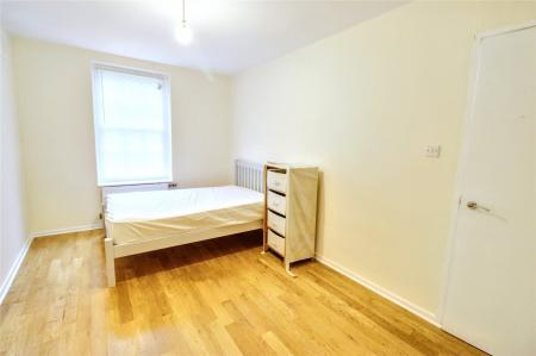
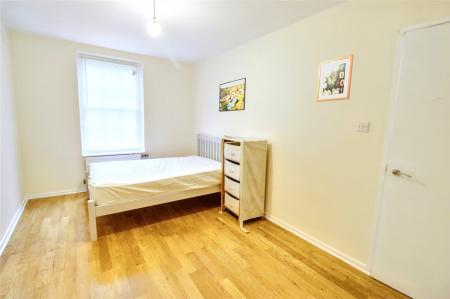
+ wall art (333, 79)
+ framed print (231, 96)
